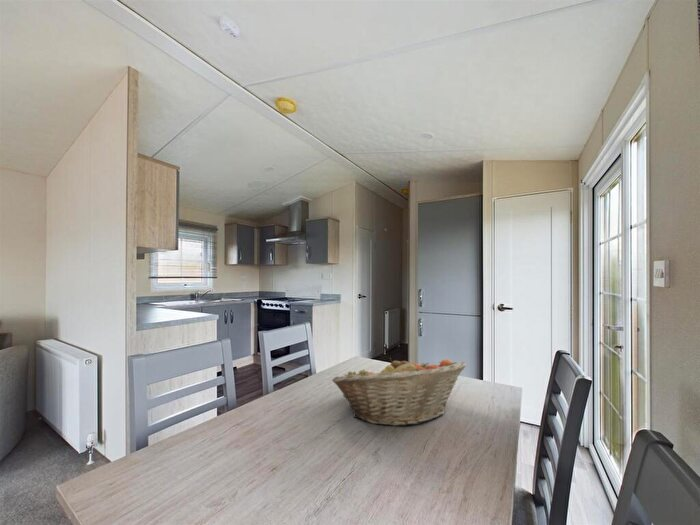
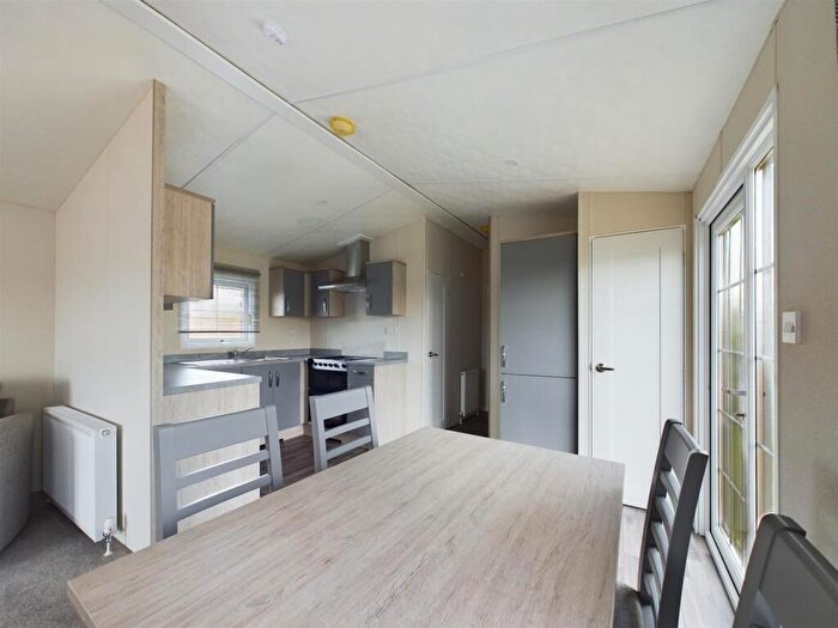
- fruit basket (399, 382)
